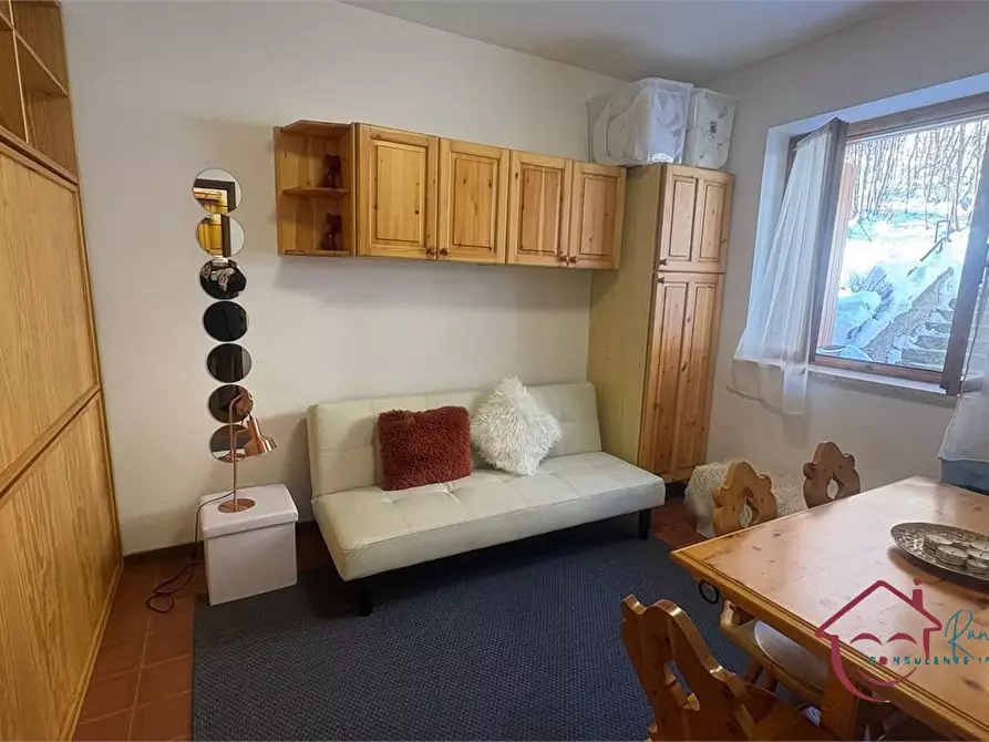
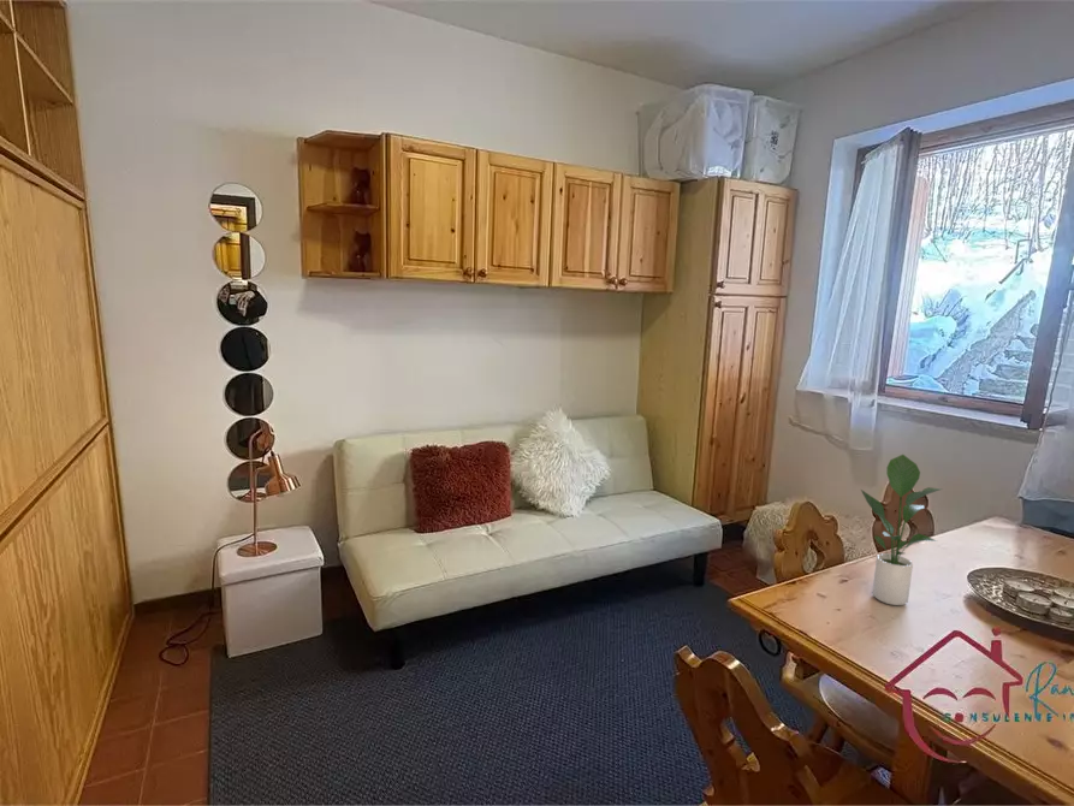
+ potted plant (892, 531)
